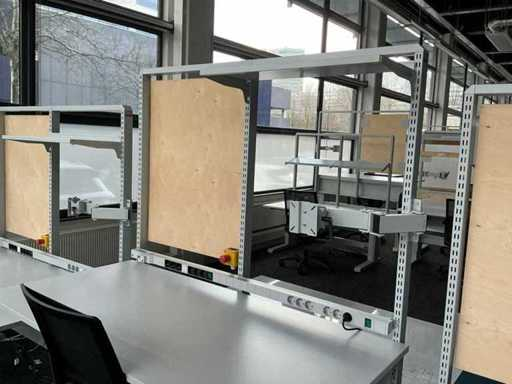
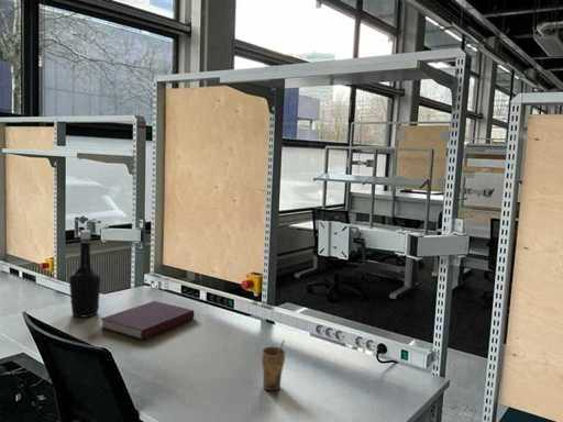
+ bottle (85, 273)
+ cup (273, 364)
+ notebook (148, 318)
